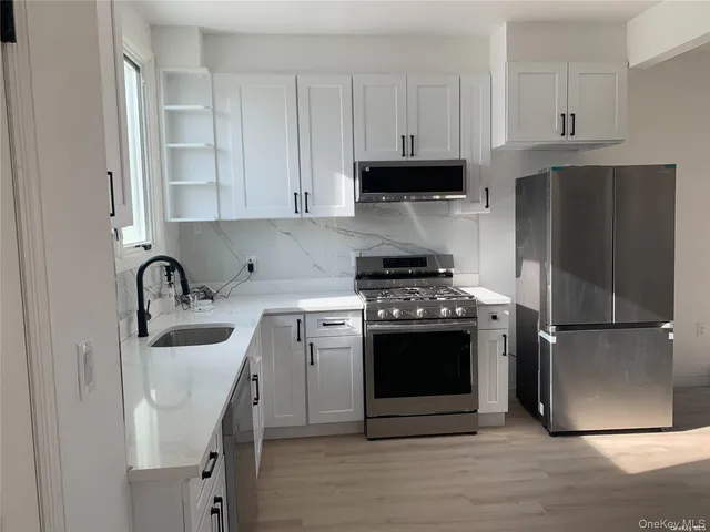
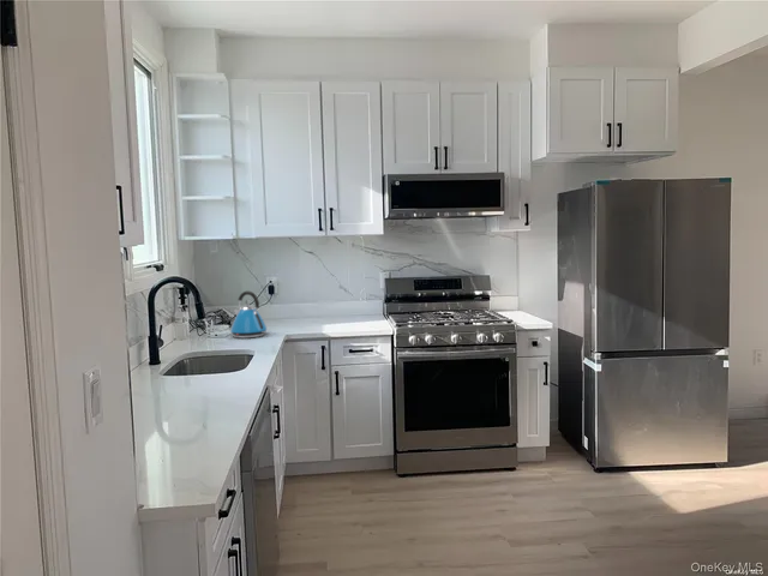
+ kettle (248, 313)
